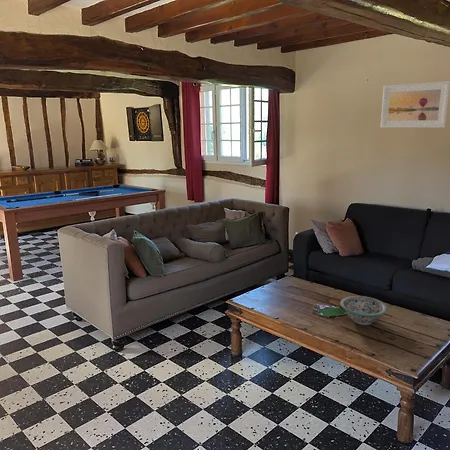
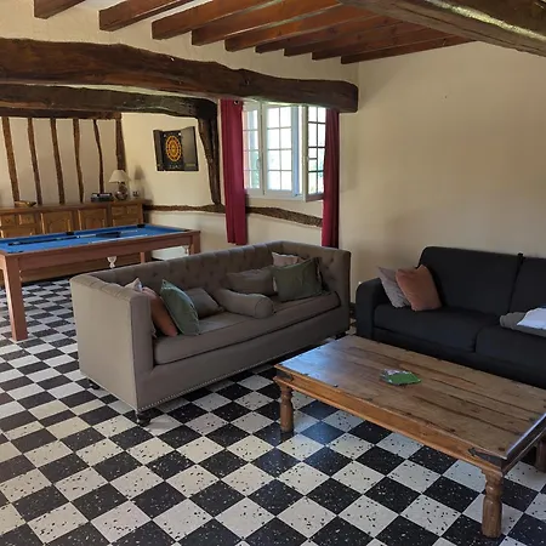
- decorative bowl (363, 312)
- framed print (413, 105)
